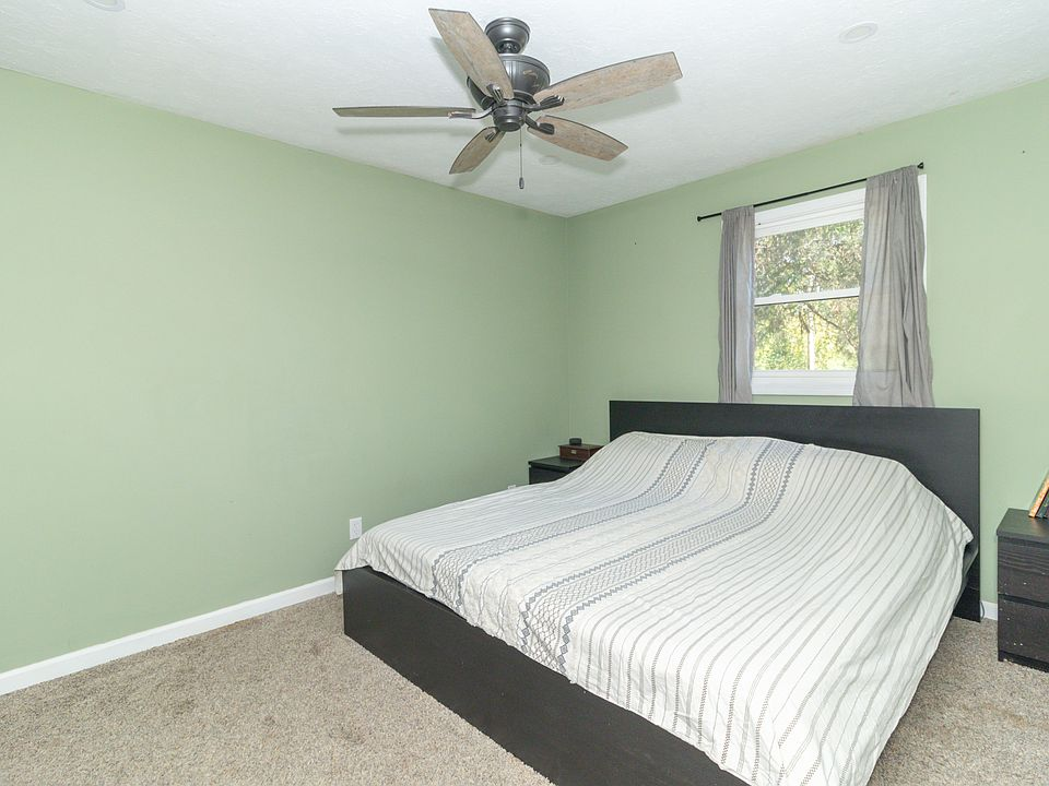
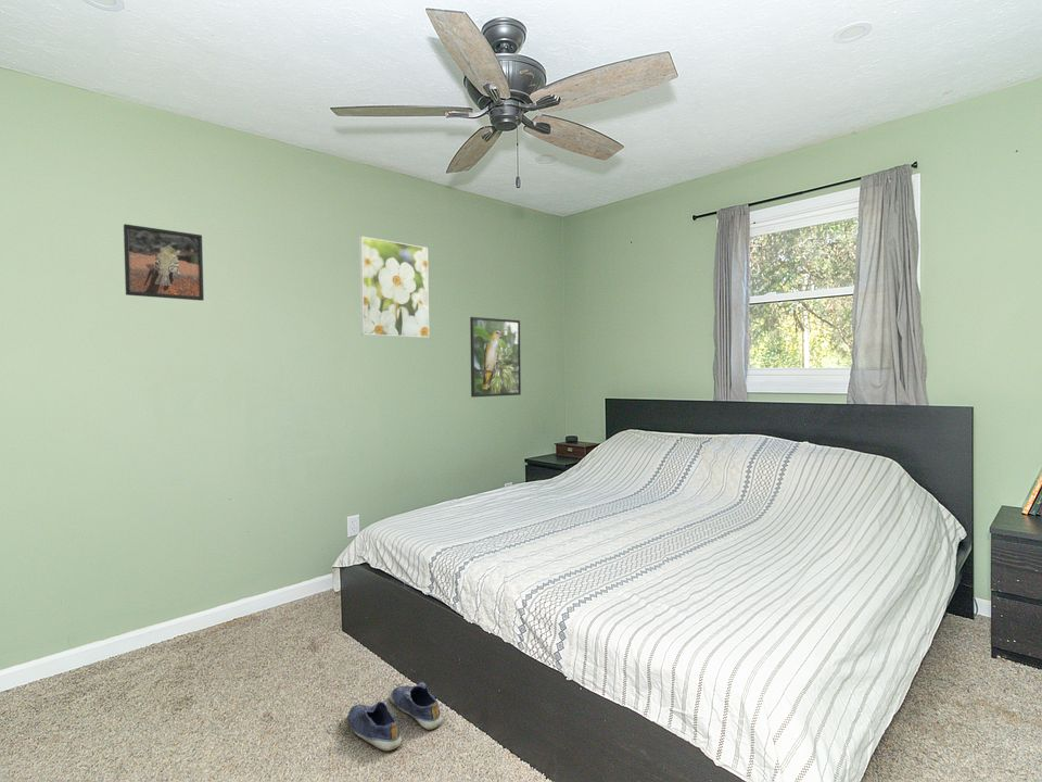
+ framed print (395, 289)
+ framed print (165, 264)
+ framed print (496, 357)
+ shoe (395, 705)
